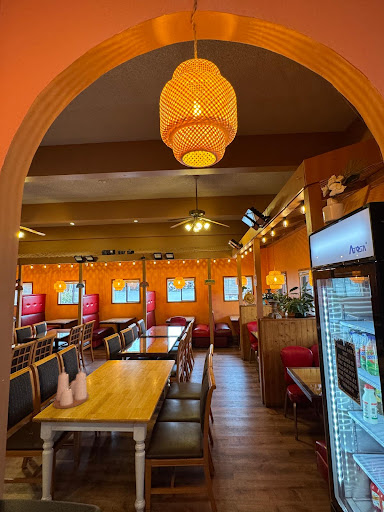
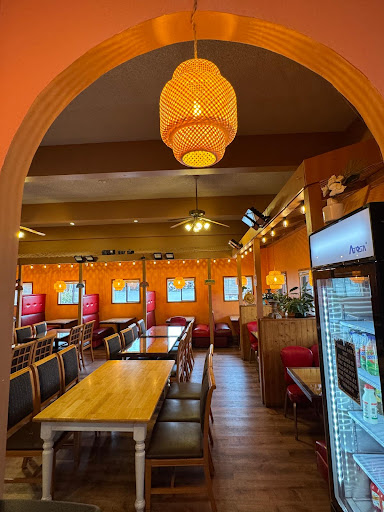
- condiment set (71, 383)
